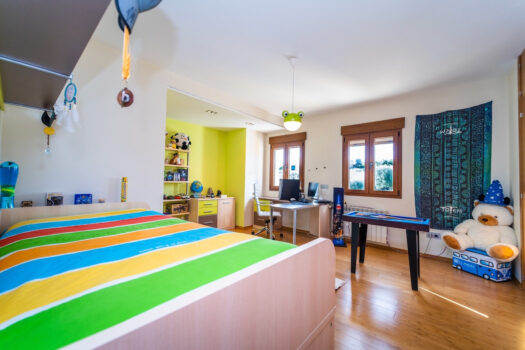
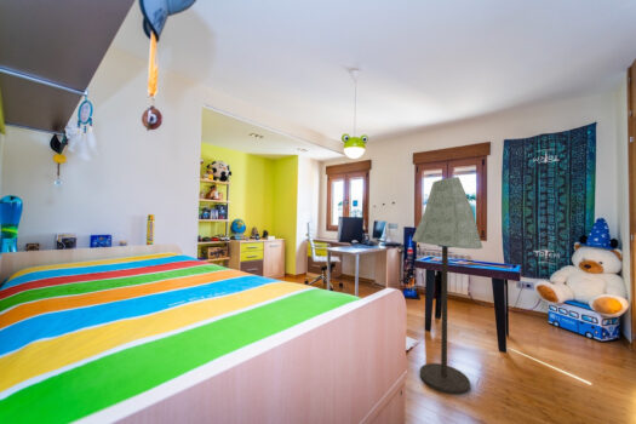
+ floor lamp (445, 277)
